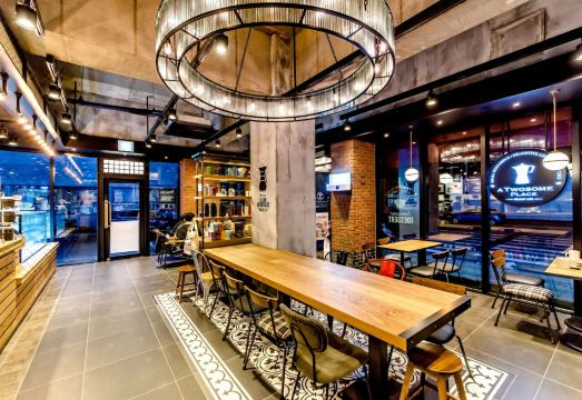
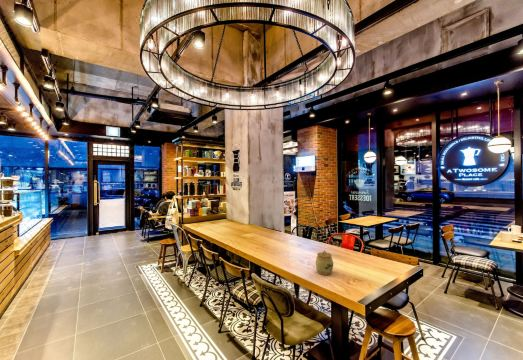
+ jar (324, 261)
